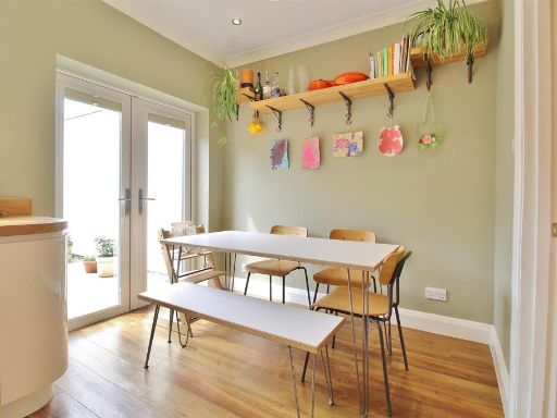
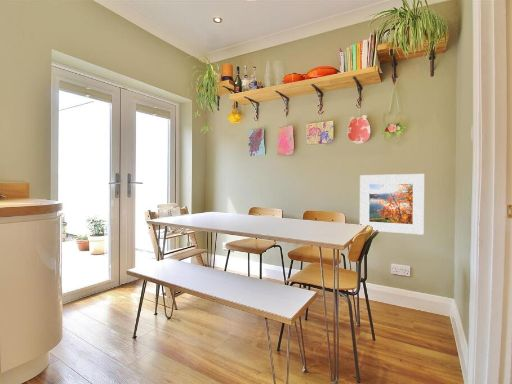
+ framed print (390, 203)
